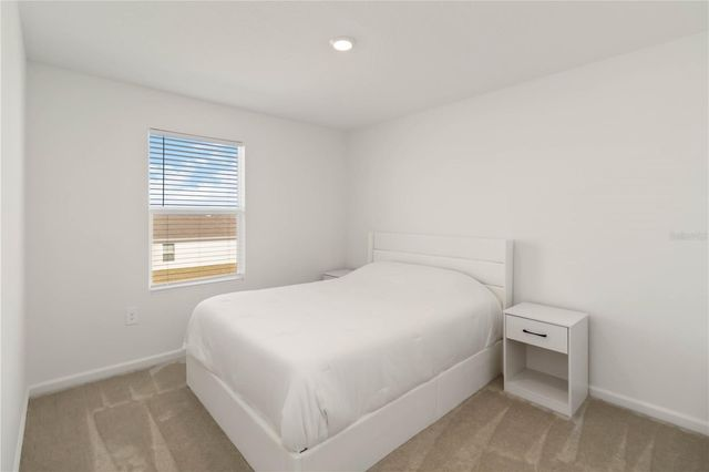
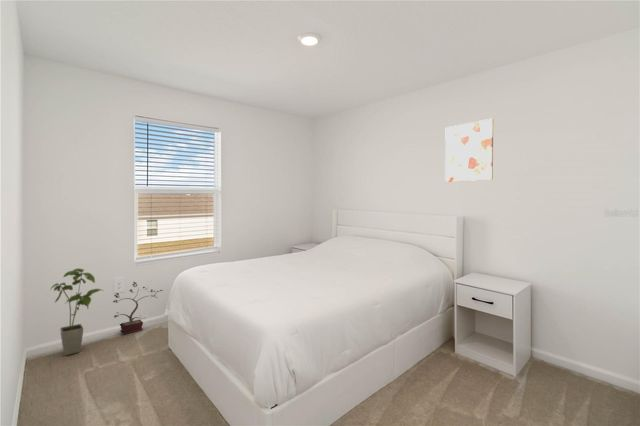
+ wall art (467, 152)
+ house plant (78, 309)
+ potted plant (137, 306)
